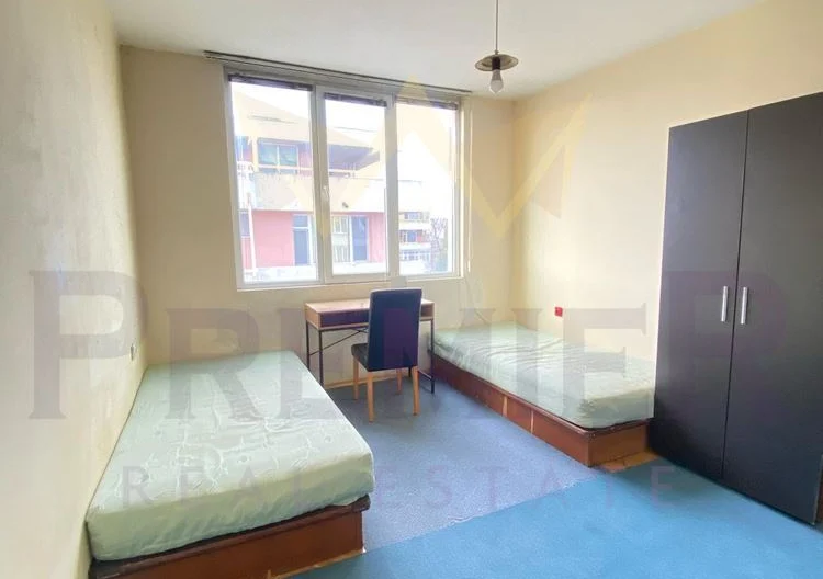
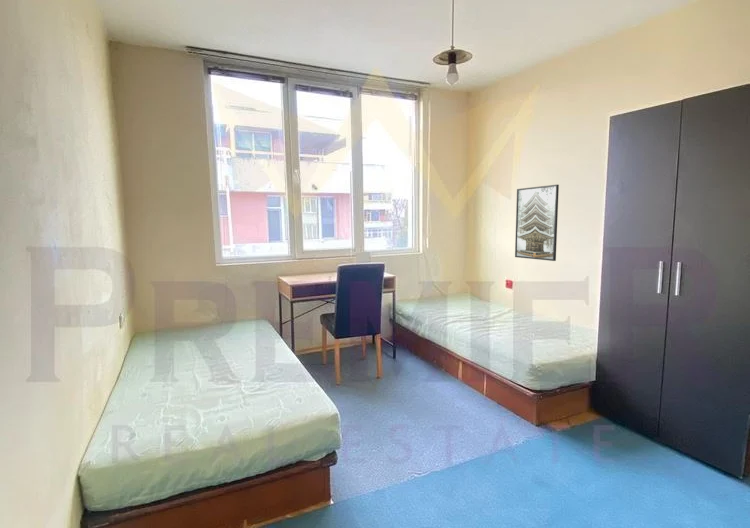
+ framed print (535, 223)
